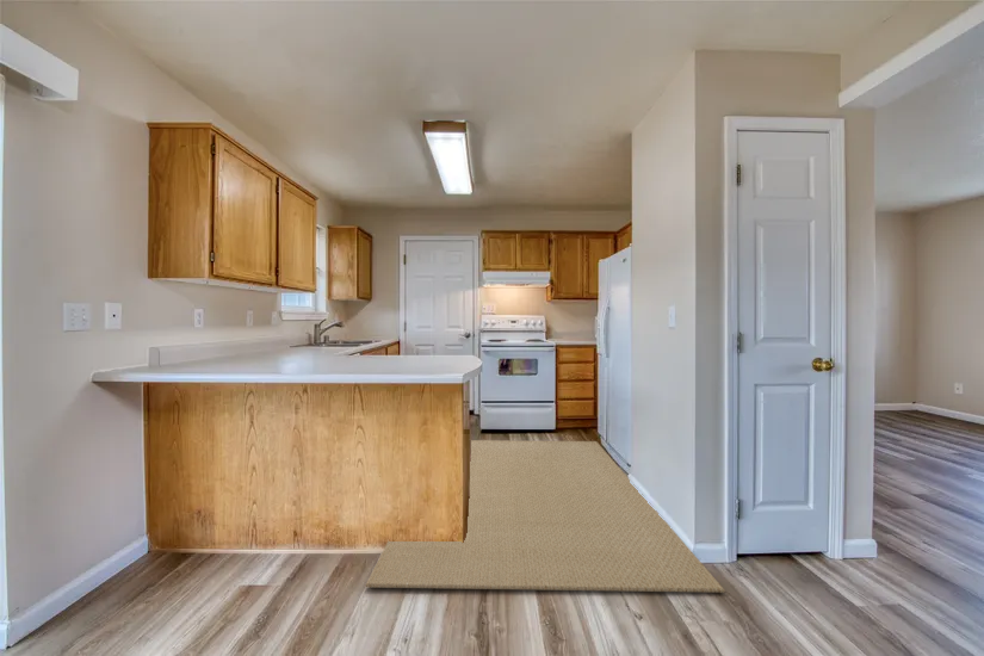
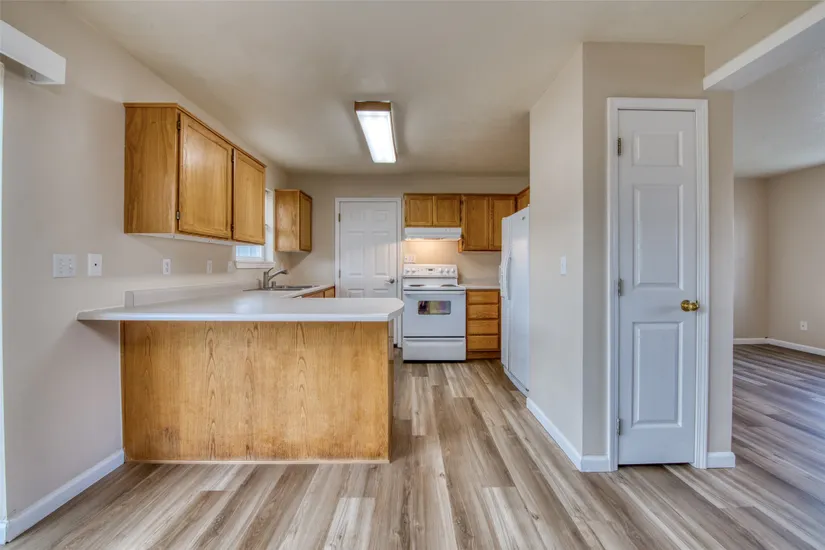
- rug (525, 485)
